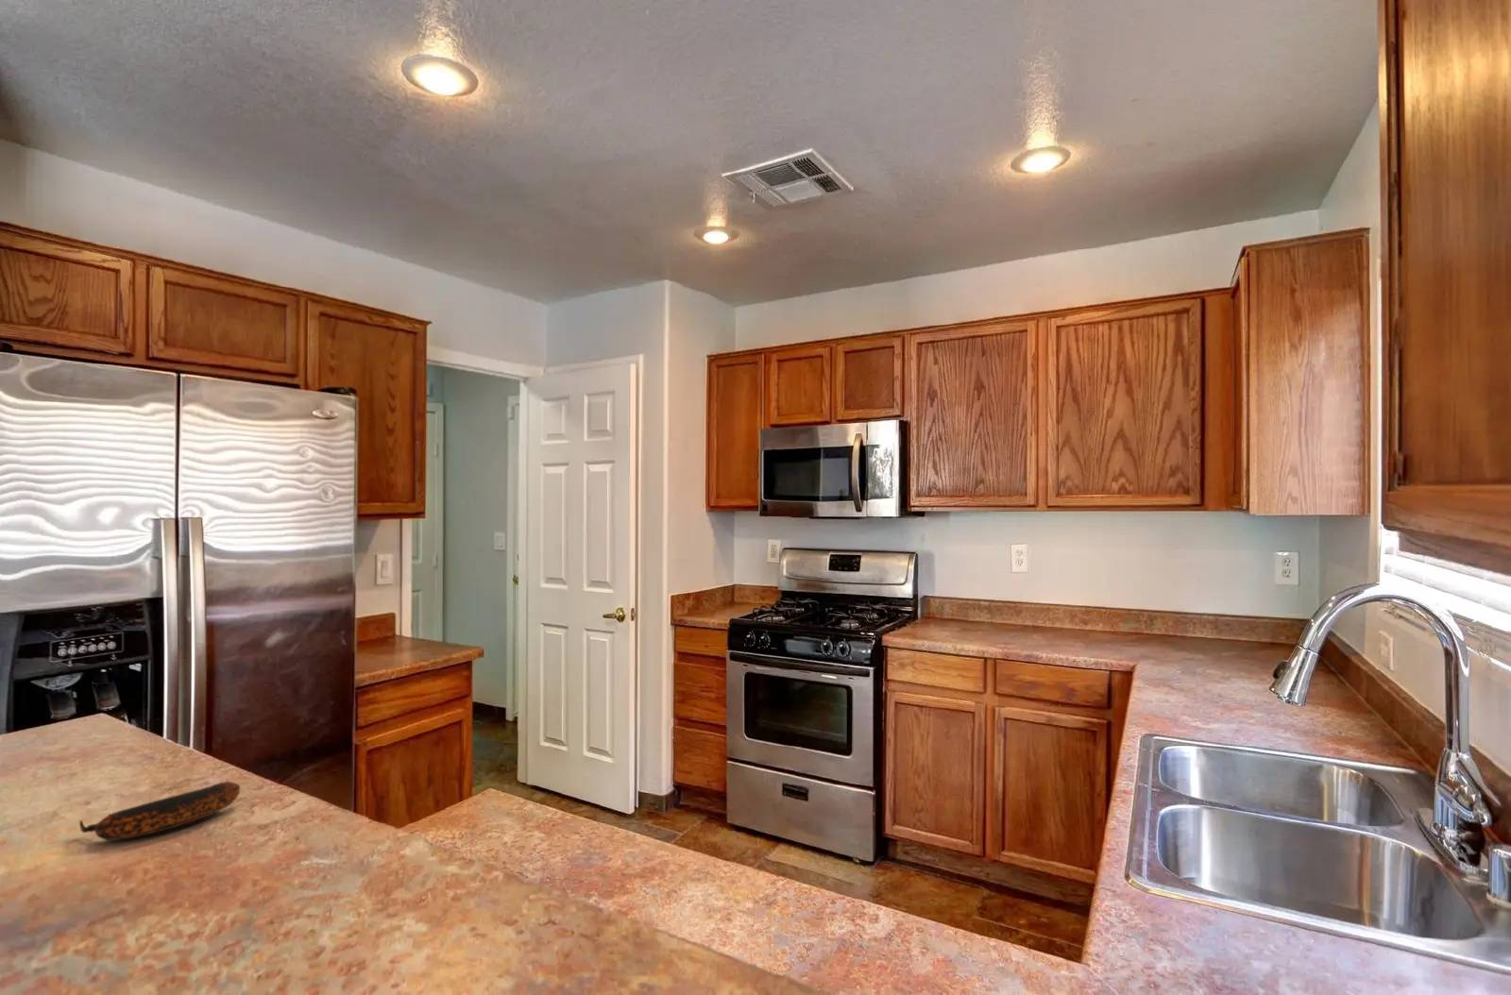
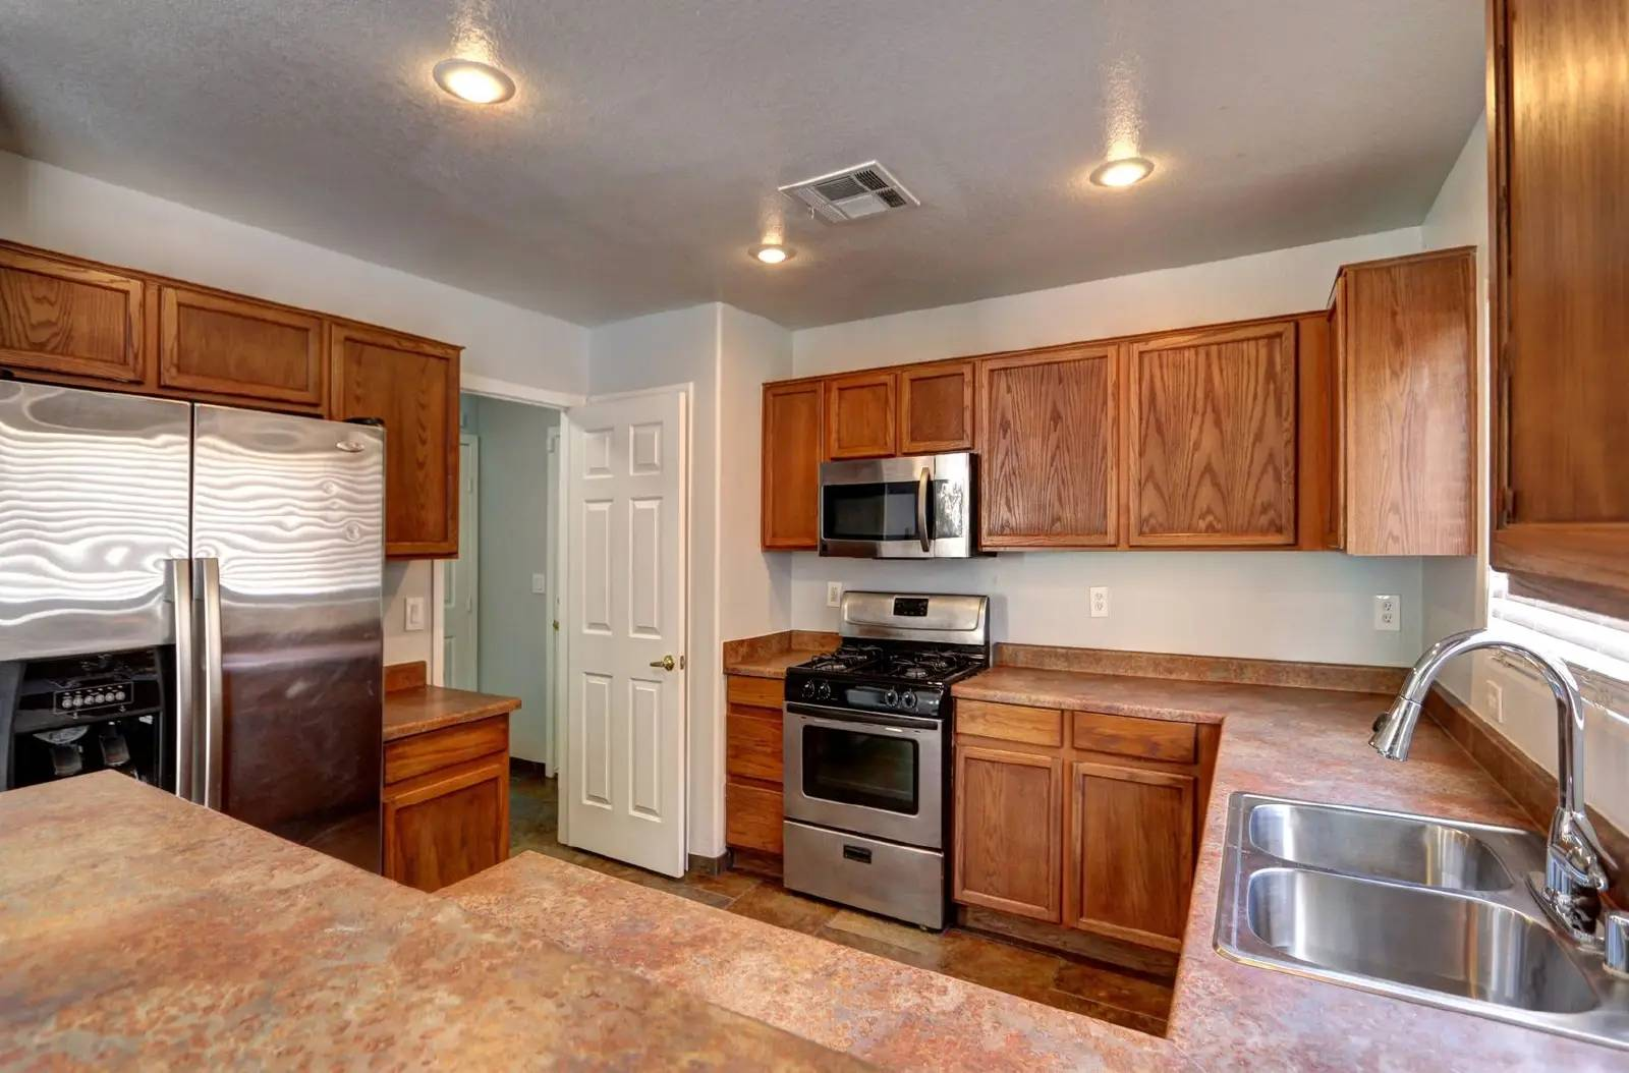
- banana (158, 807)
